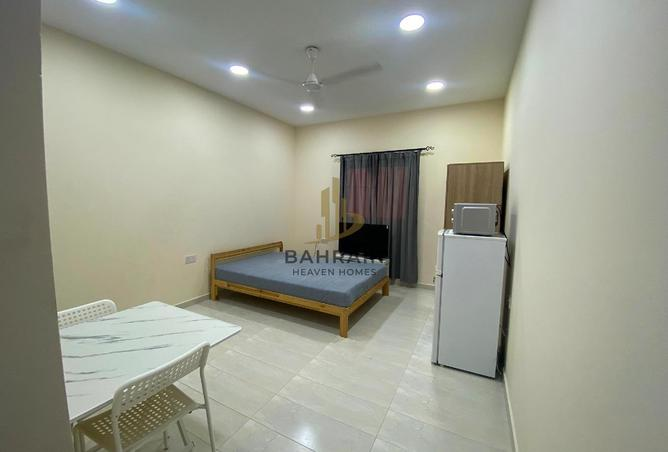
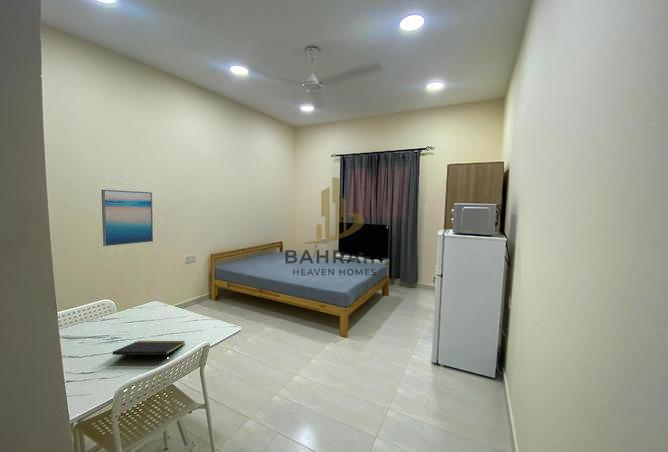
+ notepad (151, 347)
+ wall art (129, 217)
